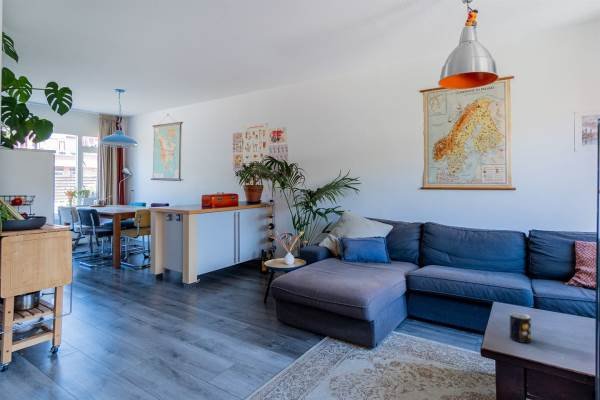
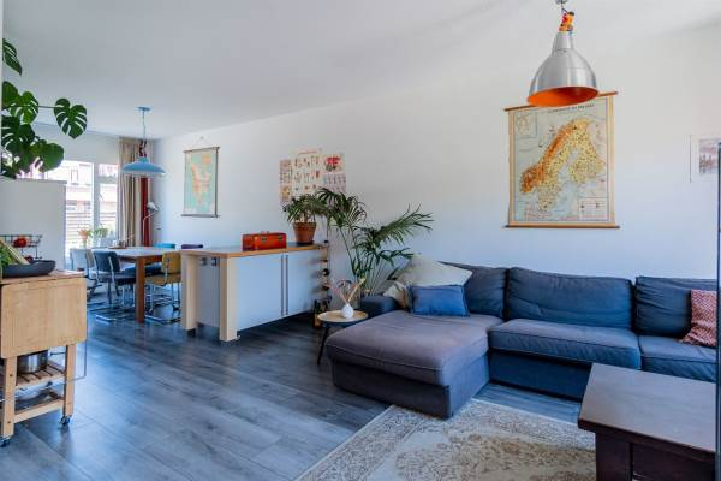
- mug (519, 328)
